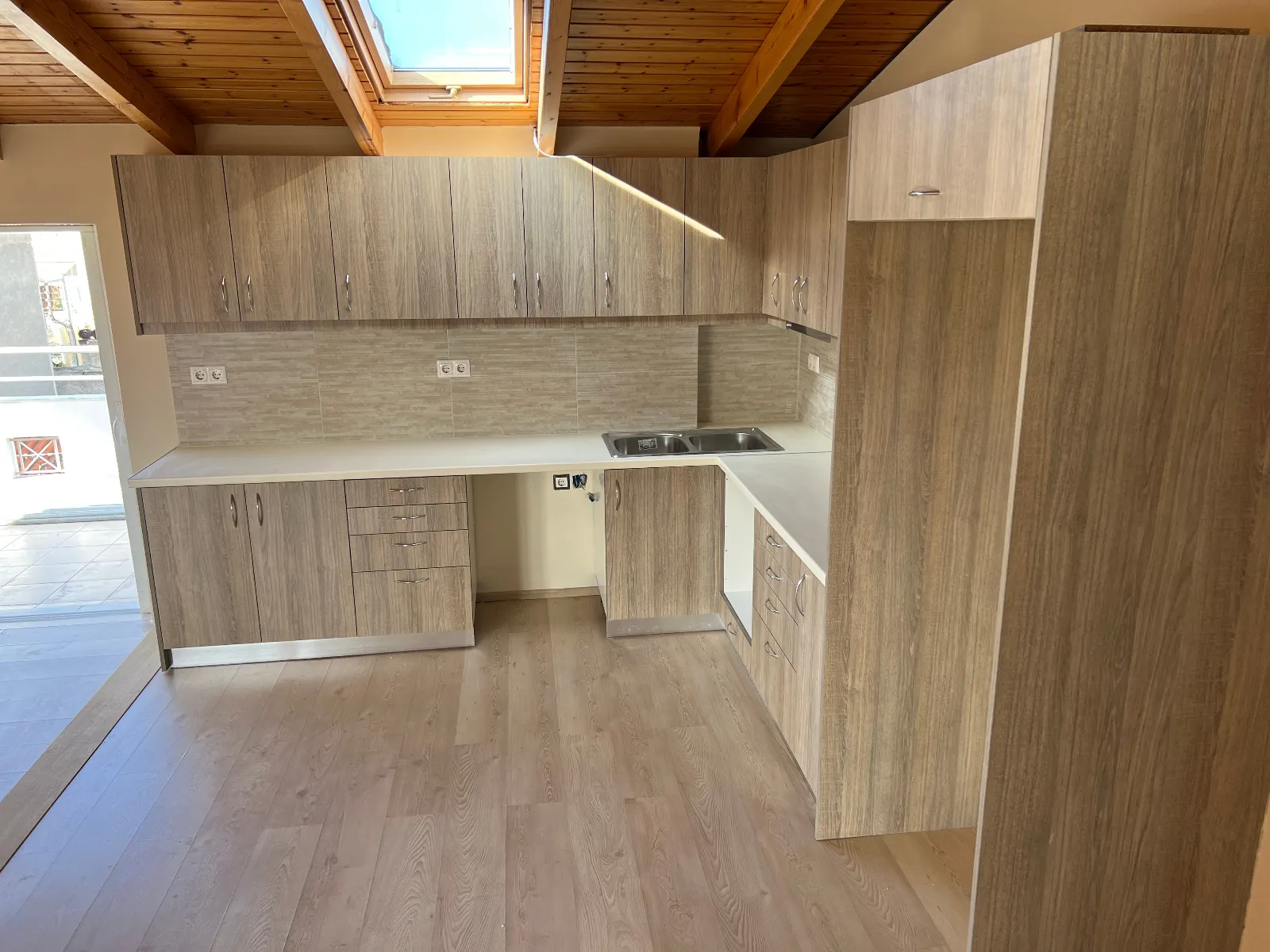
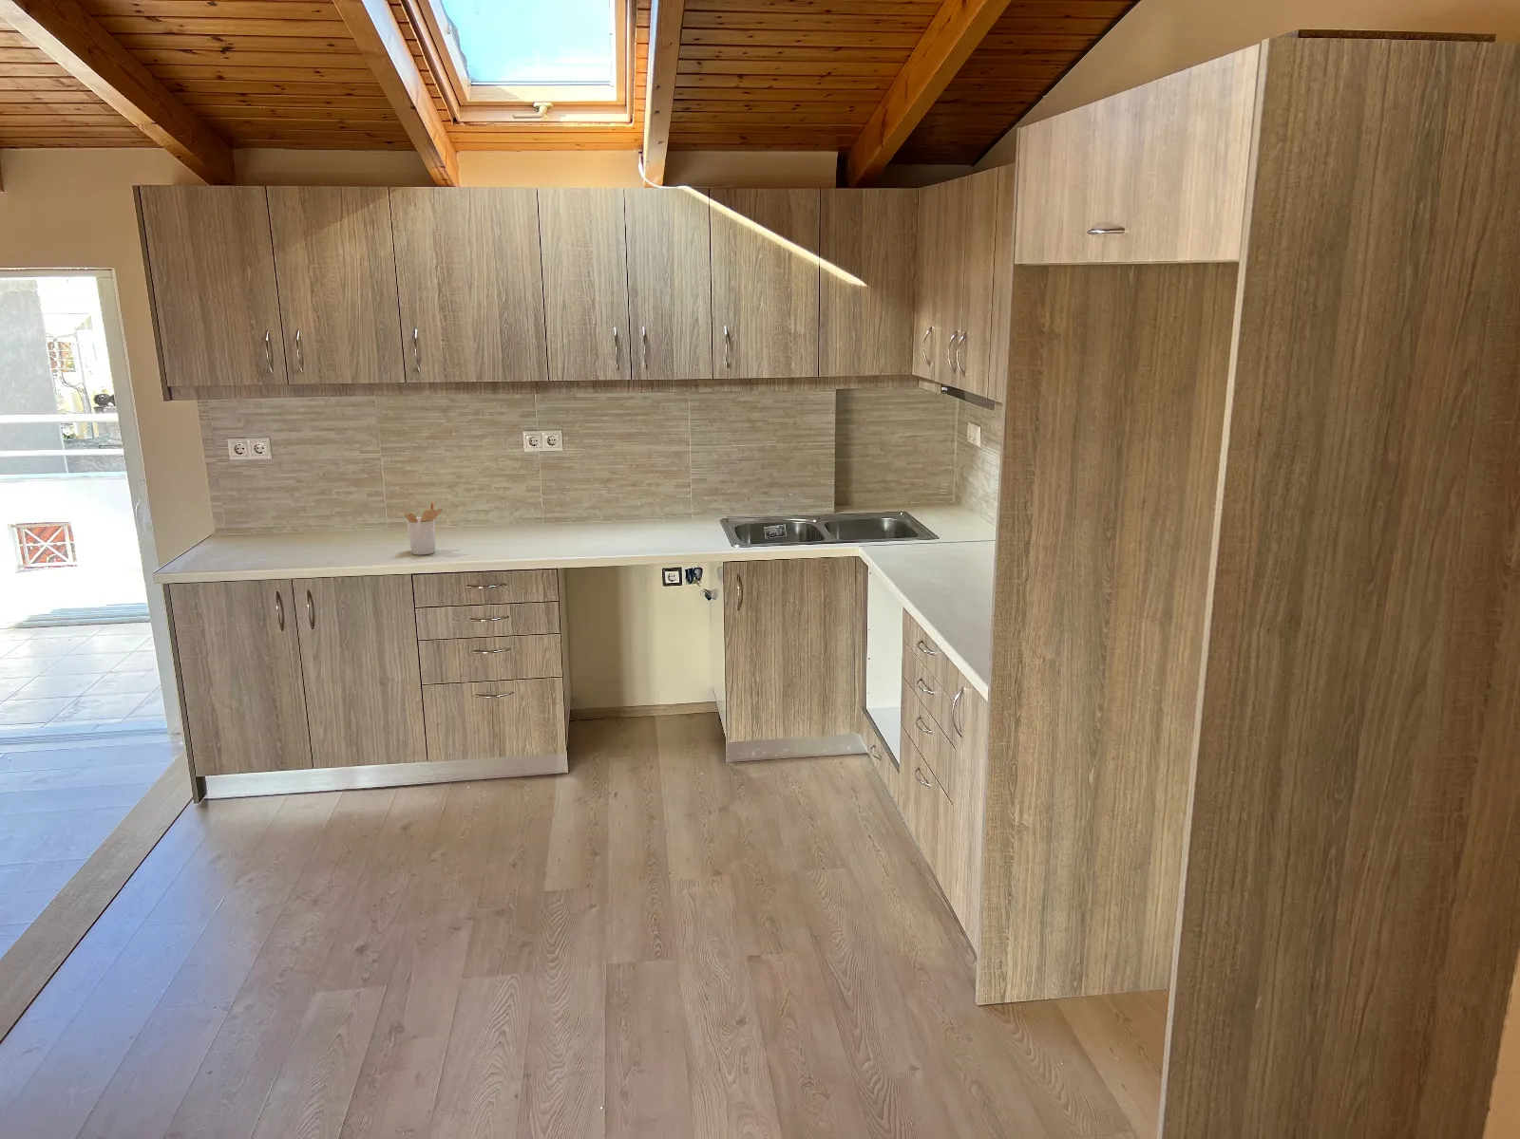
+ utensil holder (426, 529)
